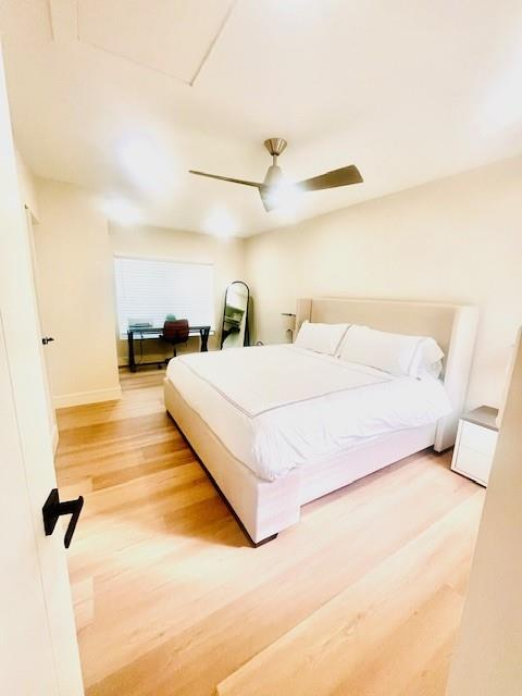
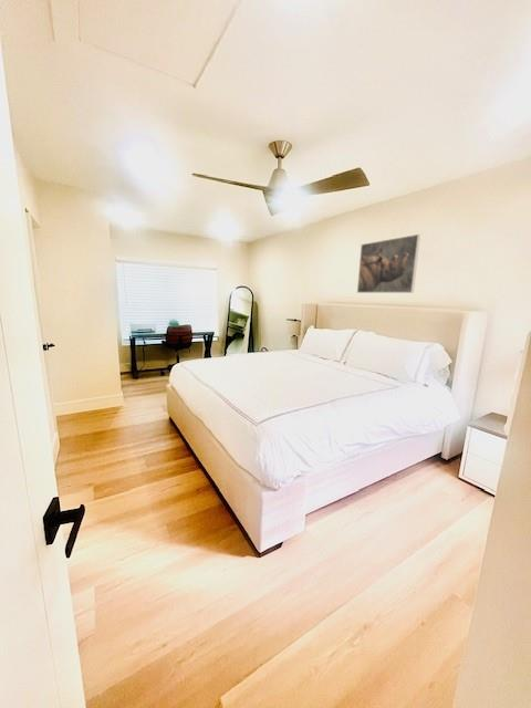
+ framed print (385, 267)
